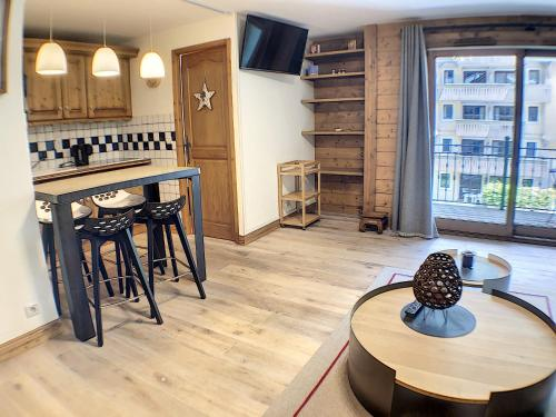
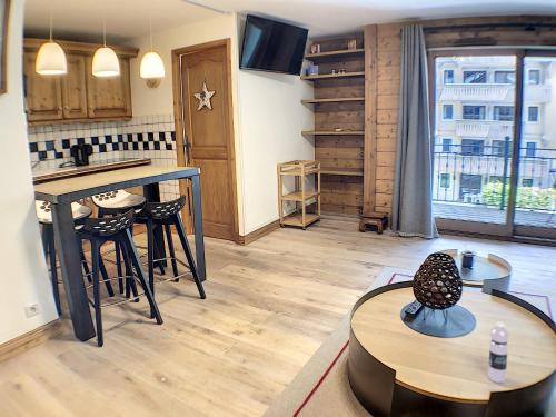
+ water bottle (498, 351)
